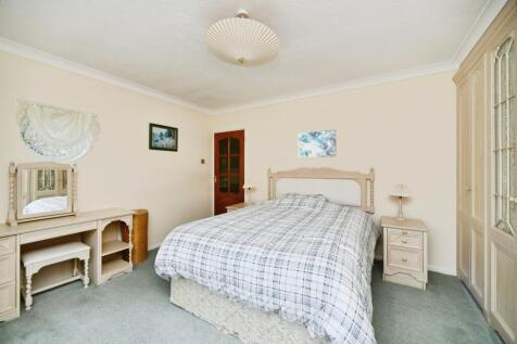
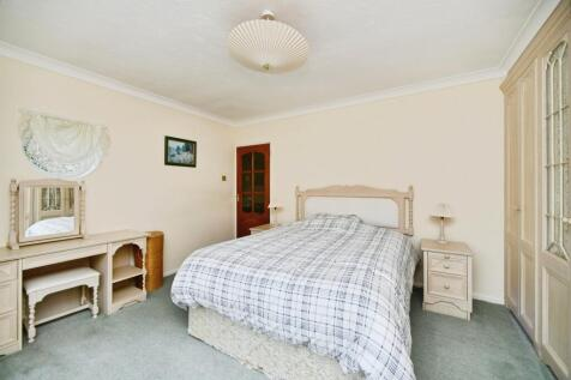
- wall art (316, 144)
